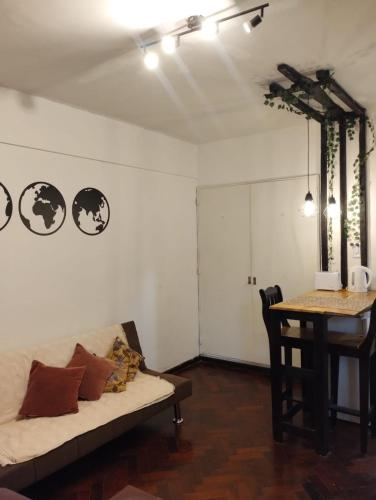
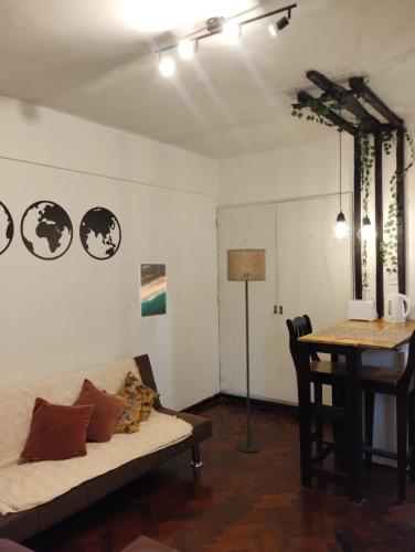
+ floor lamp (247, 349)
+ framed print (152, 289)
